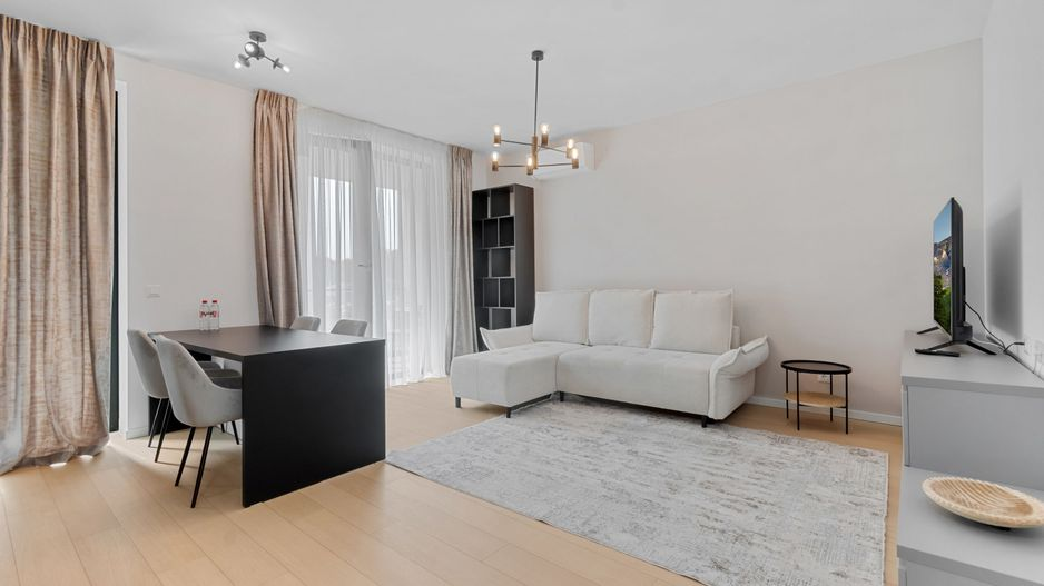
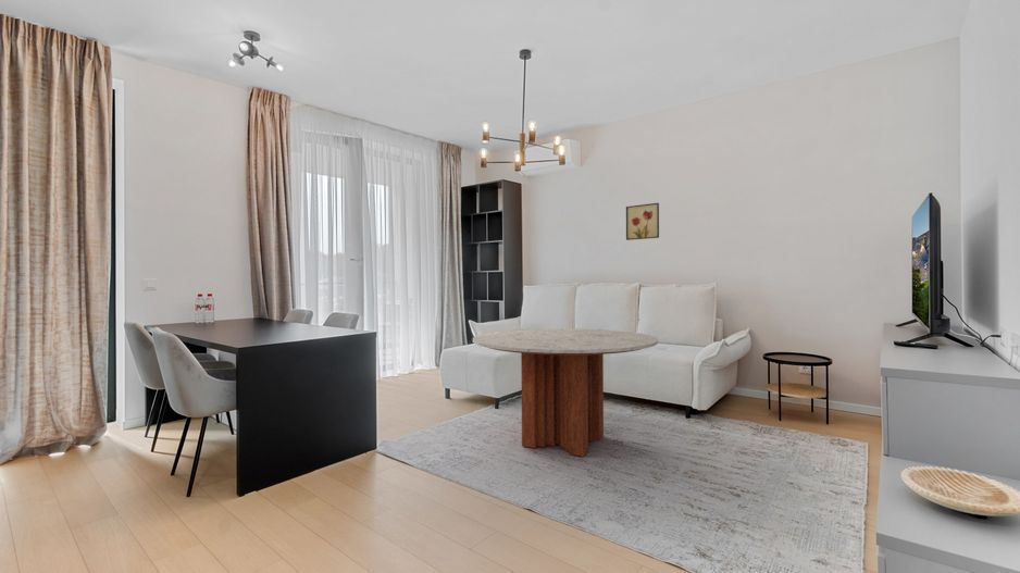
+ wall art (642, 222)
+ coffee table (563, 389)
